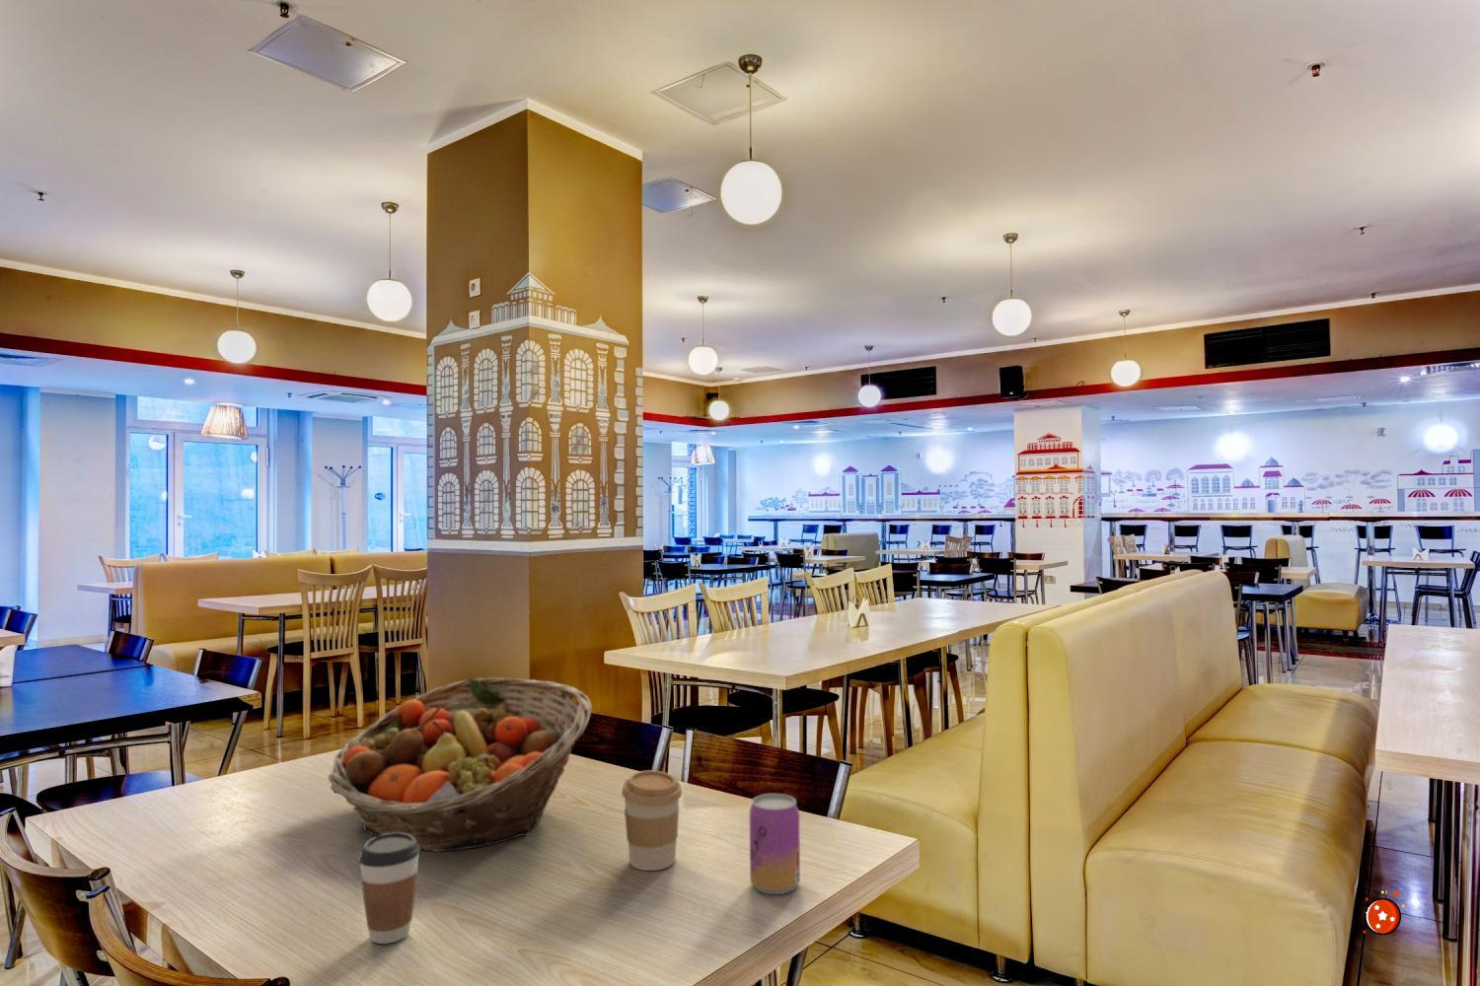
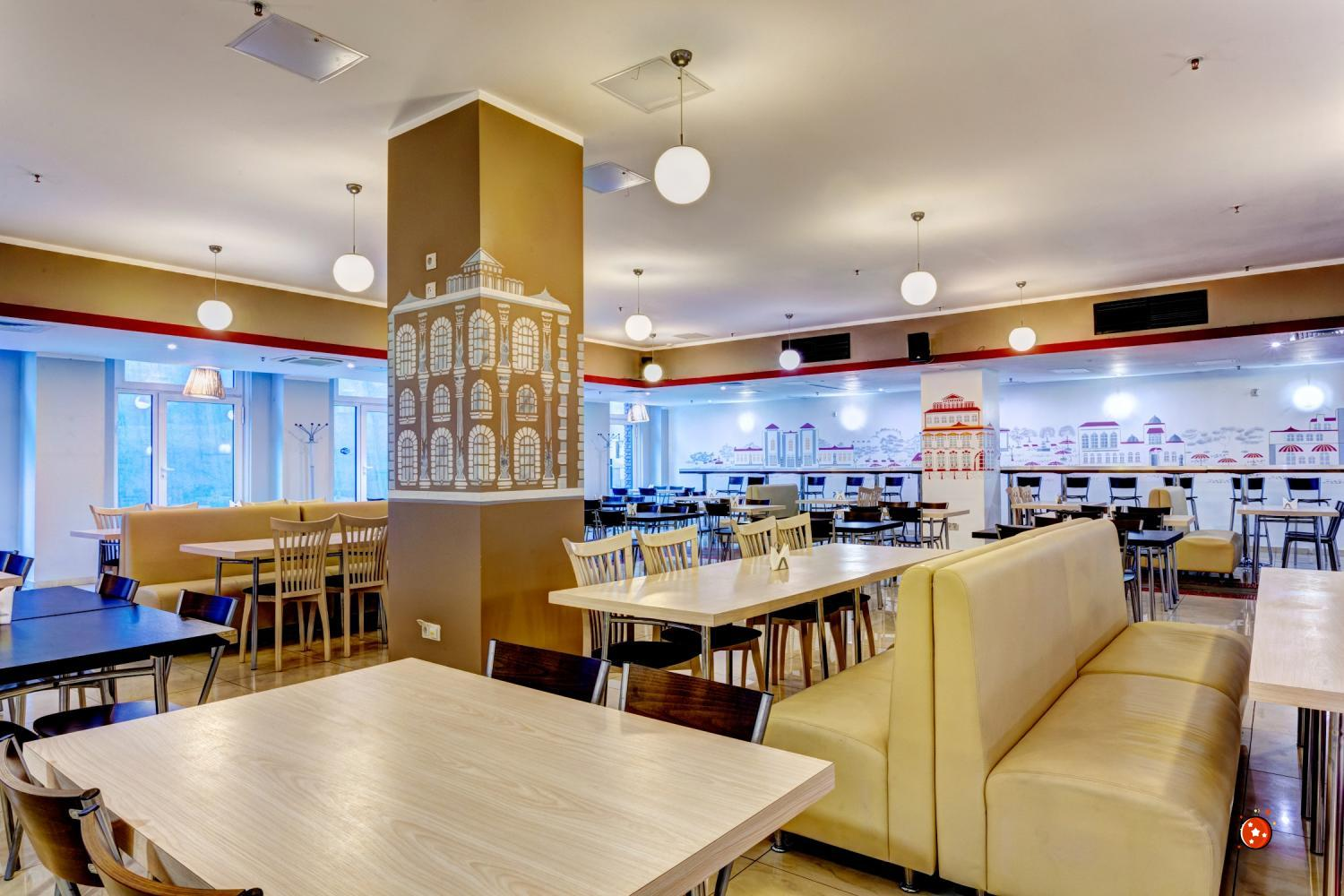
- beer can (774, 842)
- coffee cup (652, 819)
- fruit basket (464, 755)
- coffee cup (390, 887)
